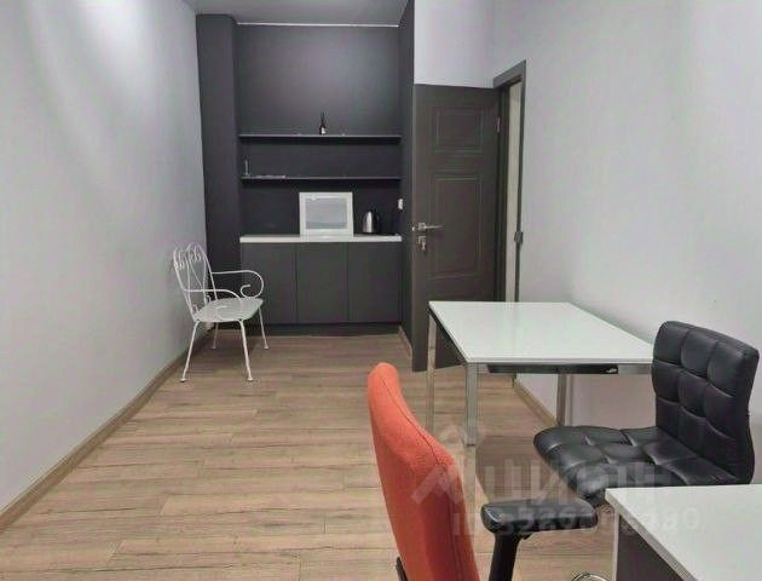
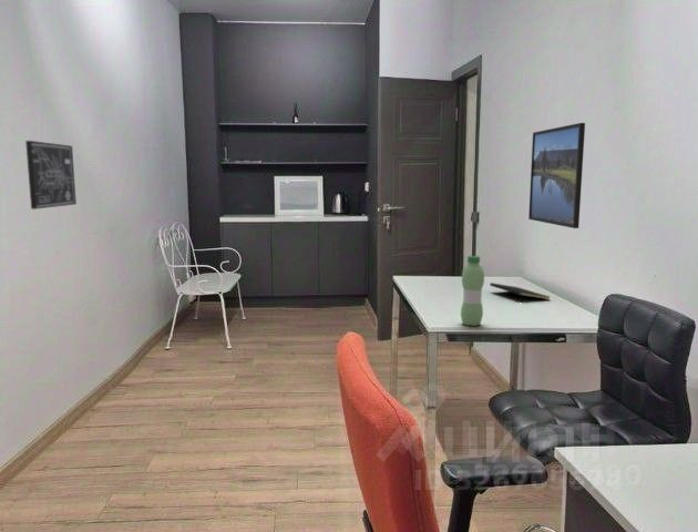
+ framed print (553, 176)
+ water bottle (472, 290)
+ notepad (519, 290)
+ wall art (52, 175)
